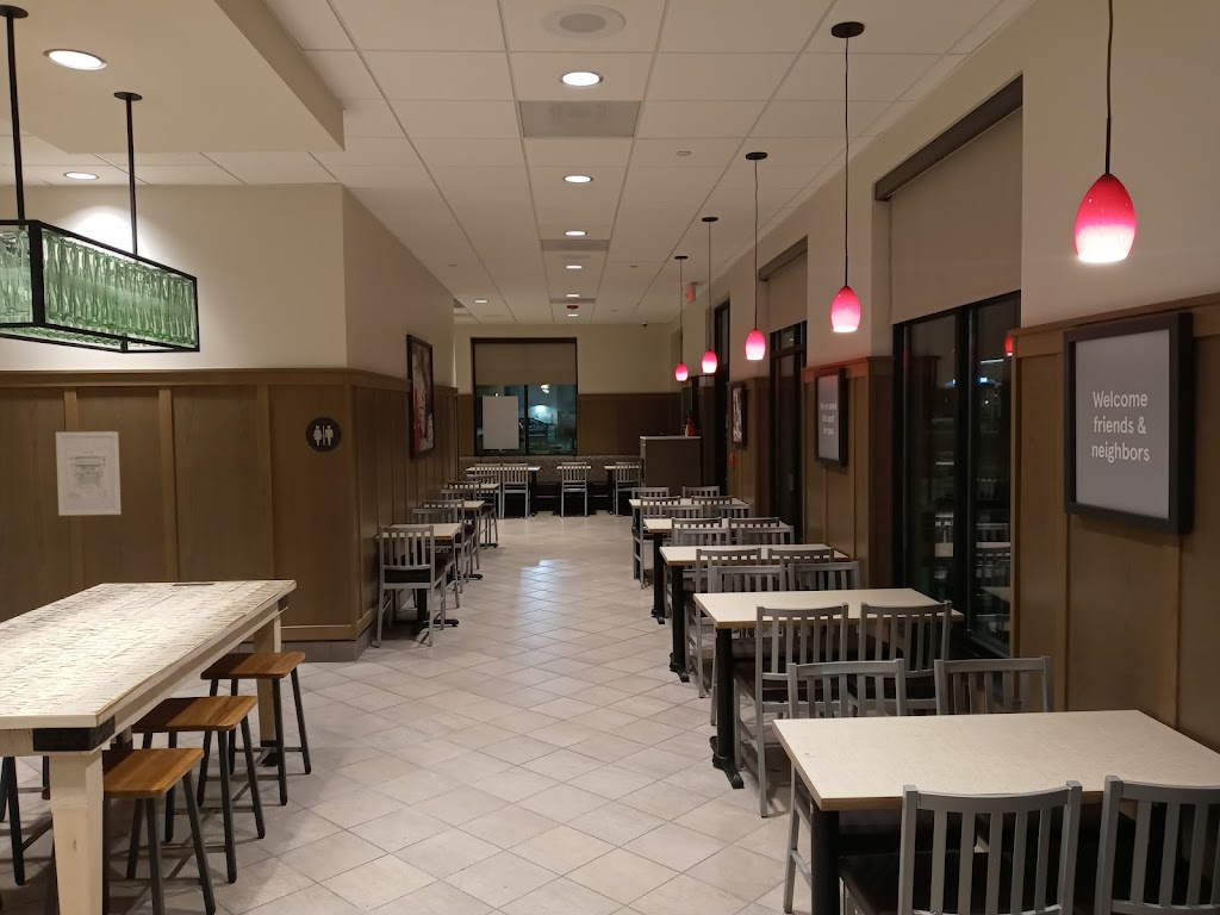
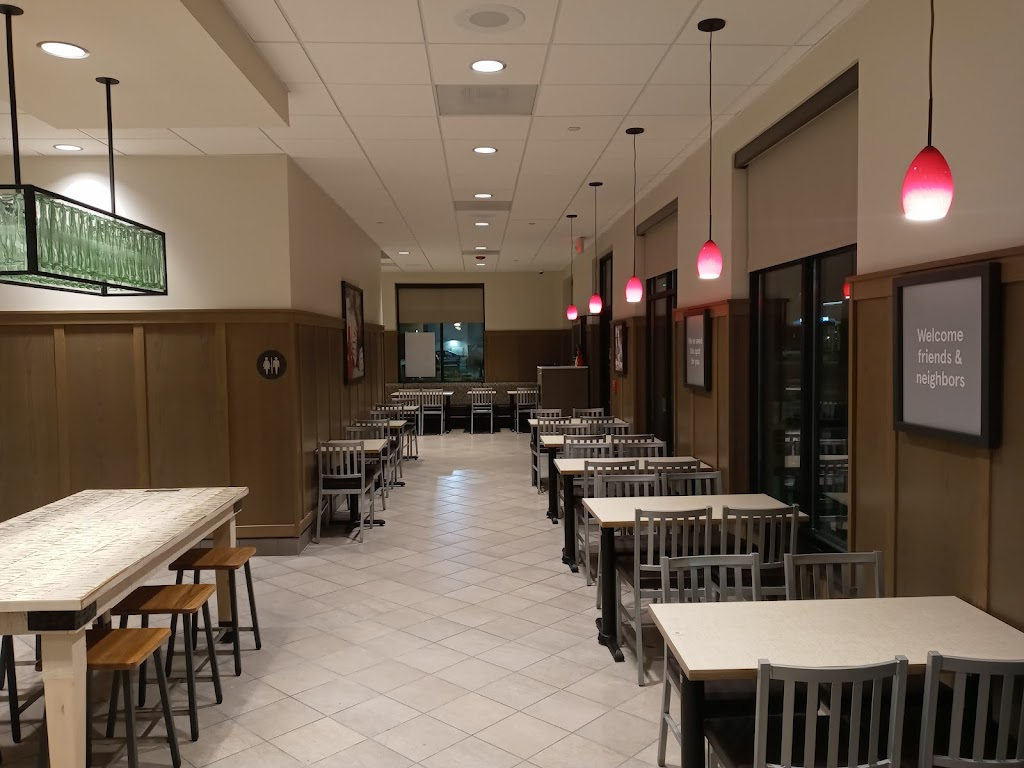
- wall art (88, 473)
